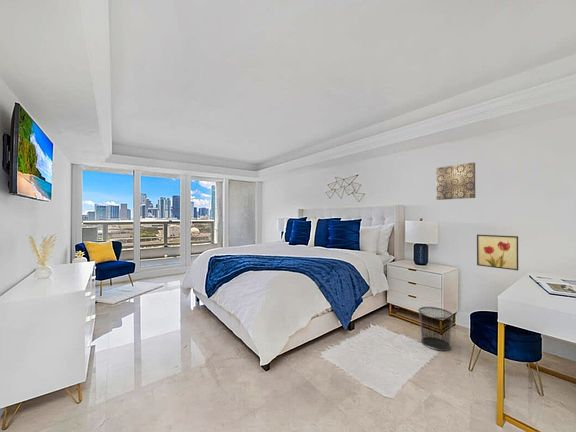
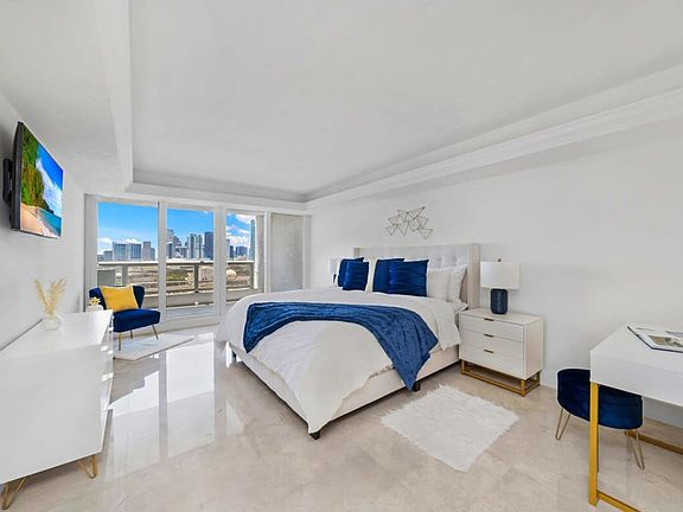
- wall art (496, 251)
- wall art (454, 182)
- waste bin (435, 328)
